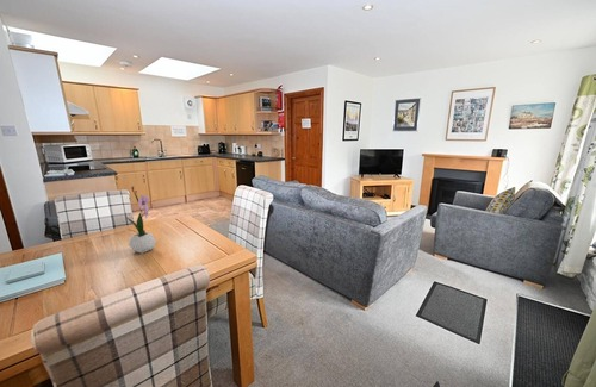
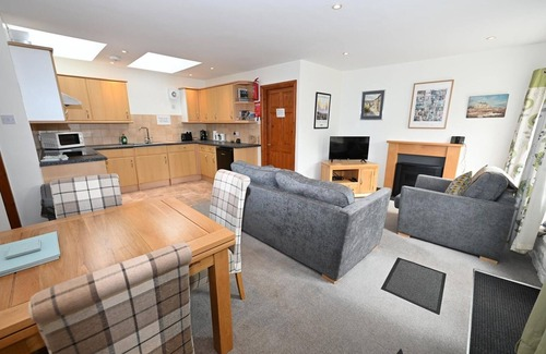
- flower arrangement (138, 218)
